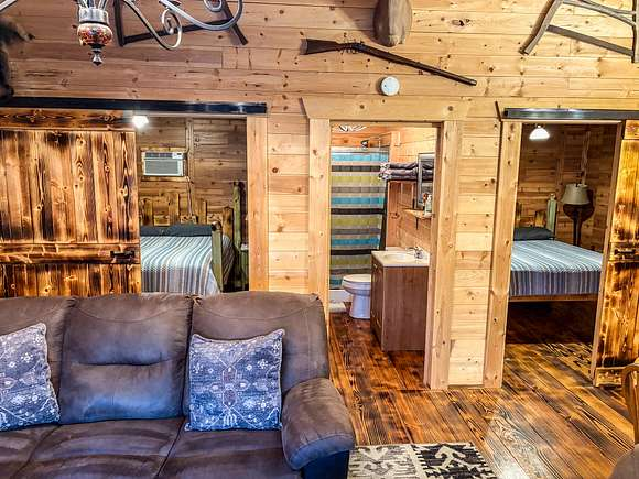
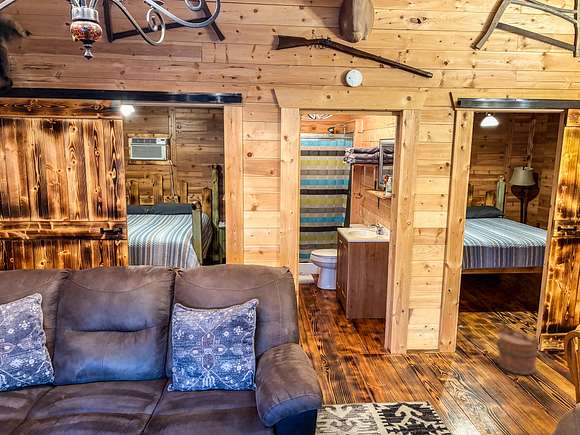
+ bucket (516, 349)
